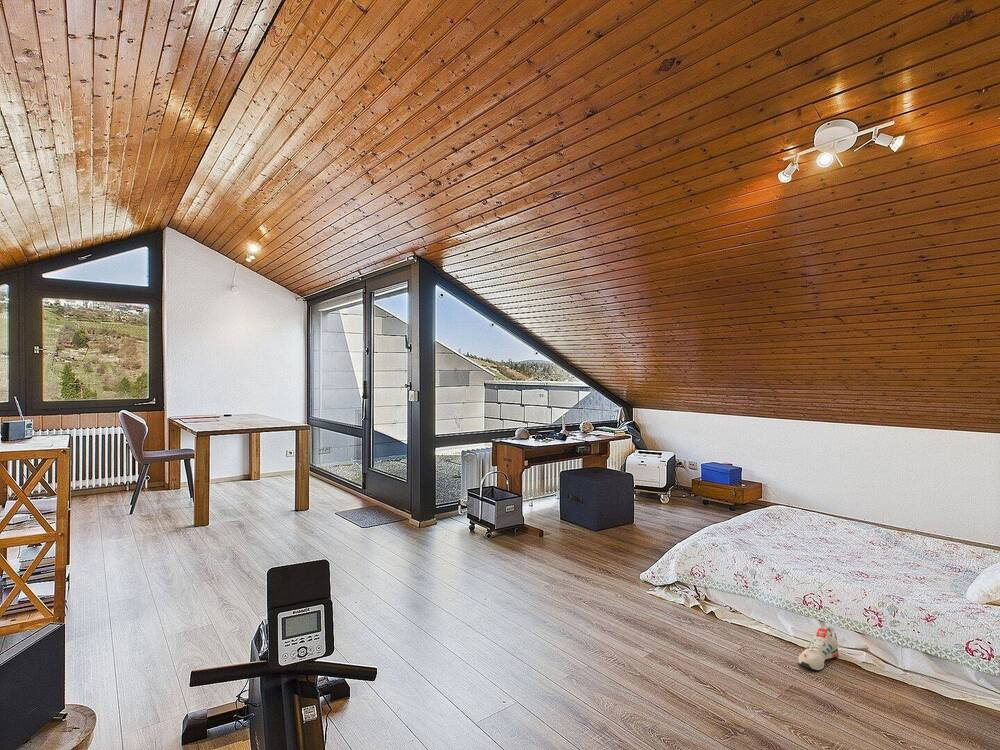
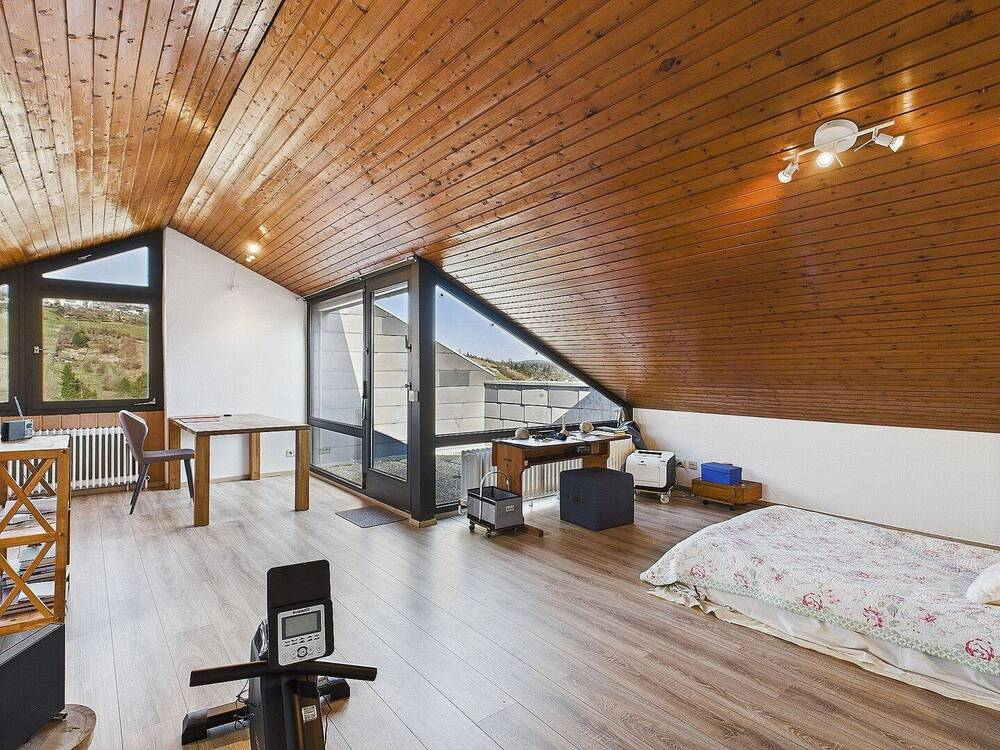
- shoe (817, 645)
